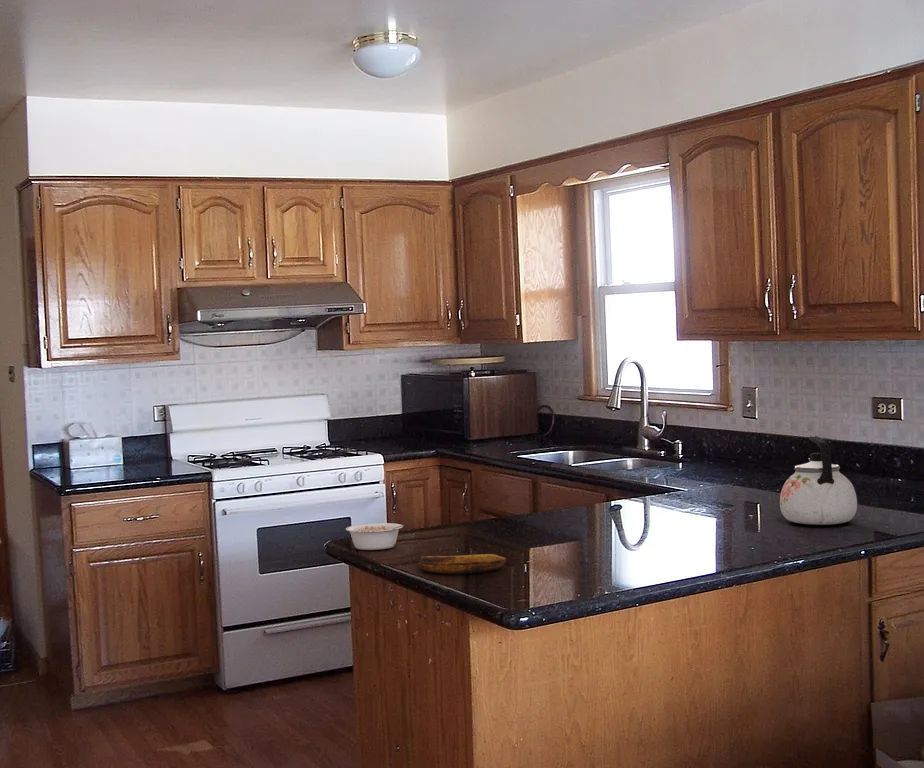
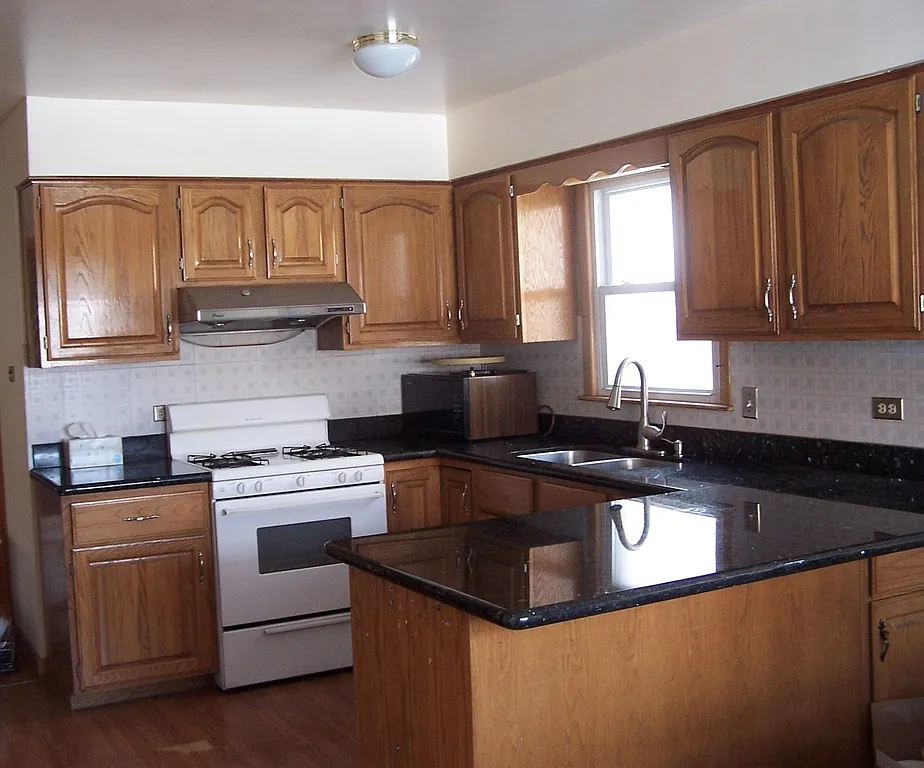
- kettle (817, 479)
- legume (376, 535)
- banana (460, 561)
